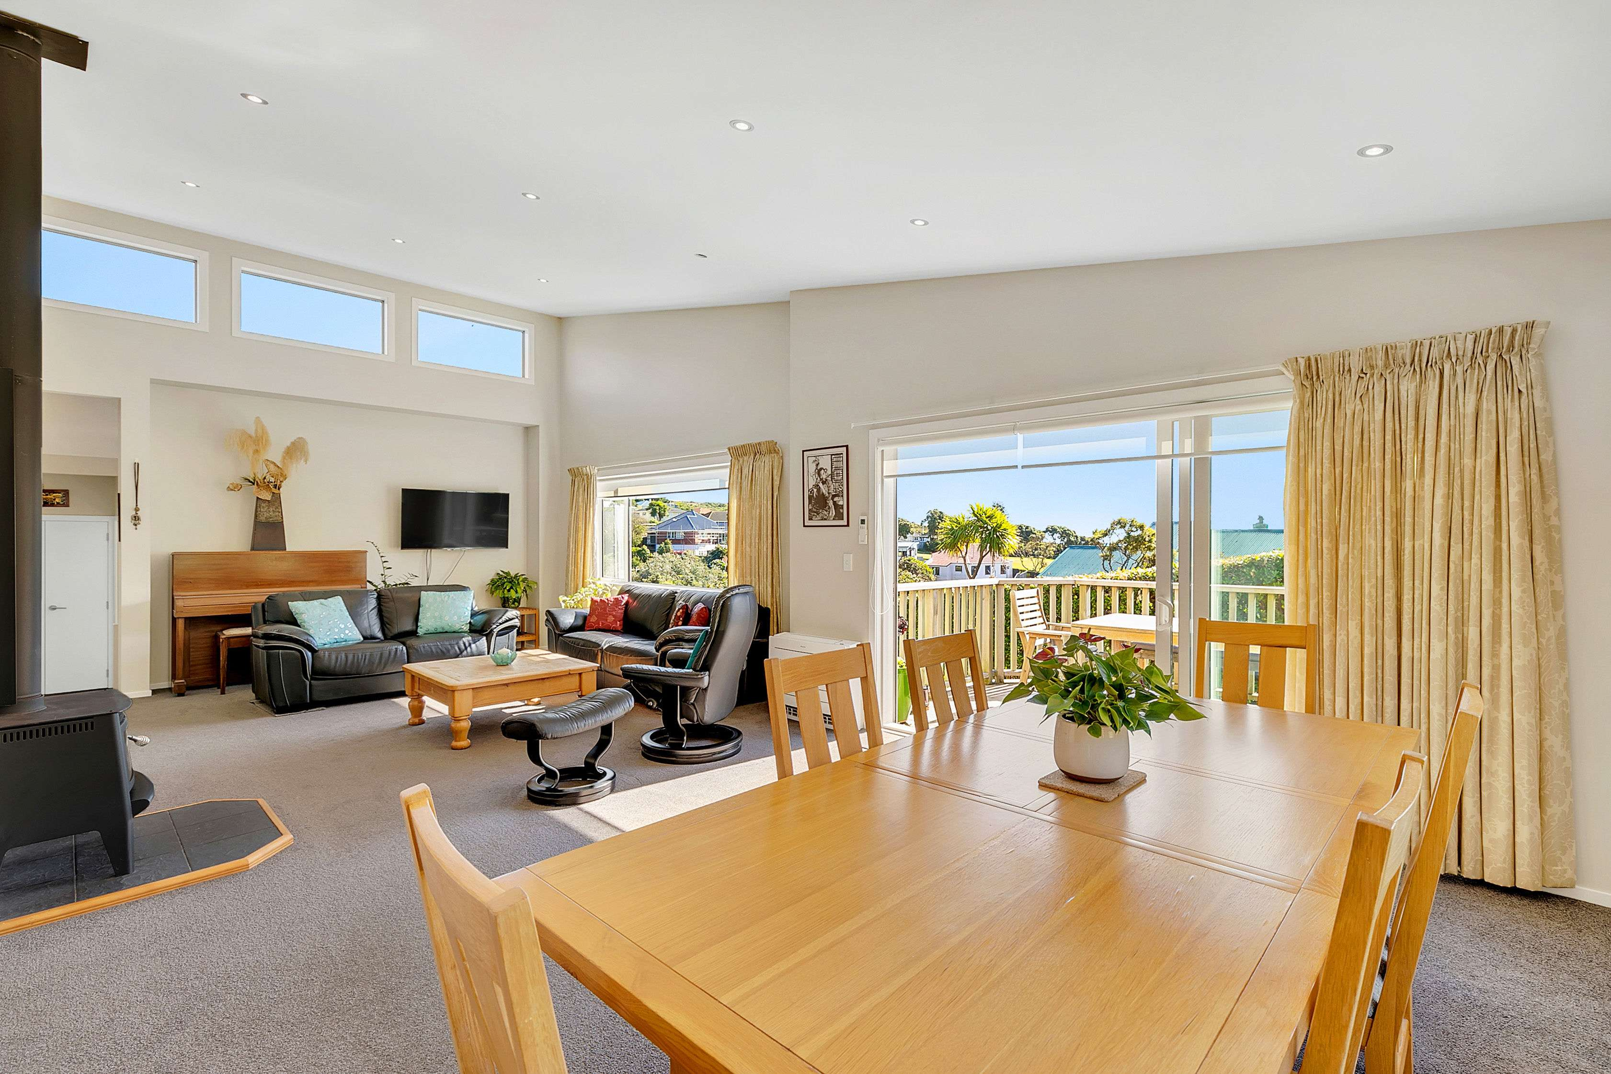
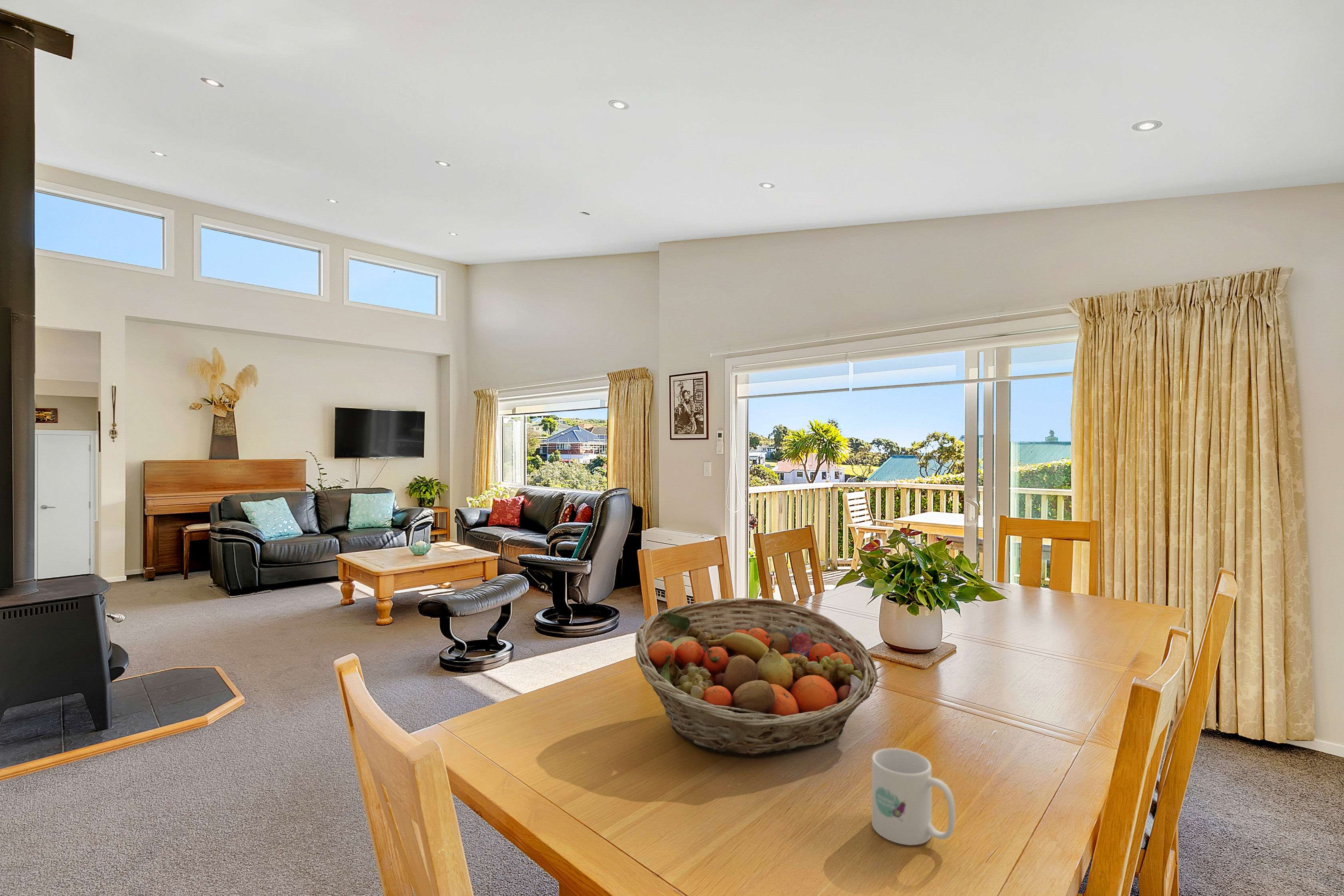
+ fruit basket (754, 669)
+ mug (913, 799)
